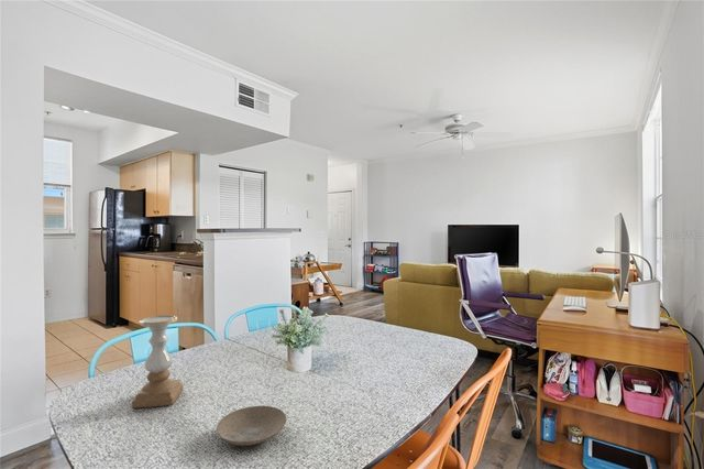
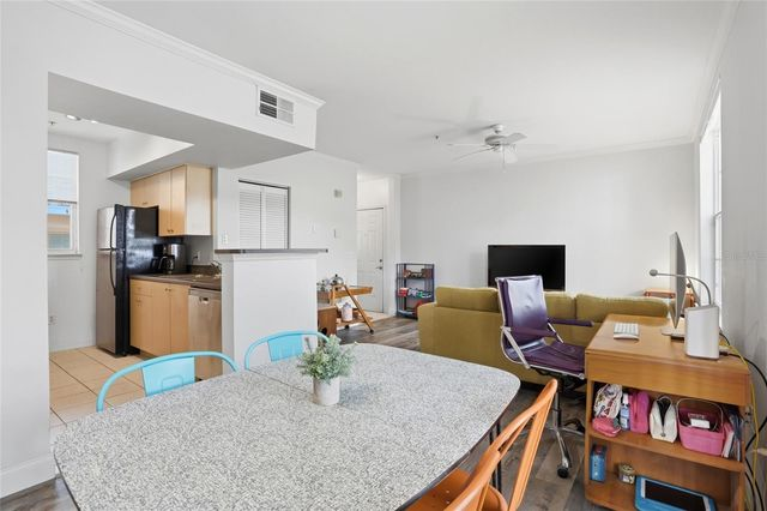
- plate (252, 427)
- candle holder (158, 358)
